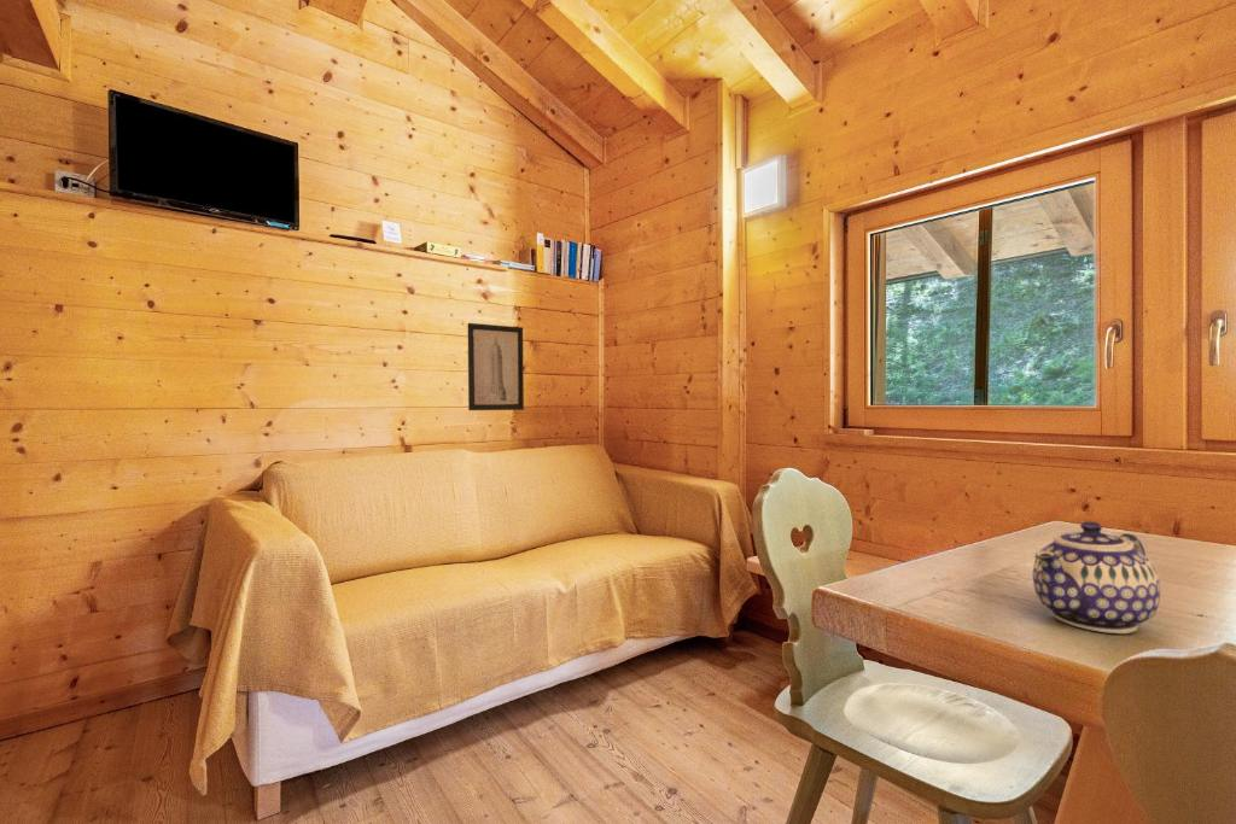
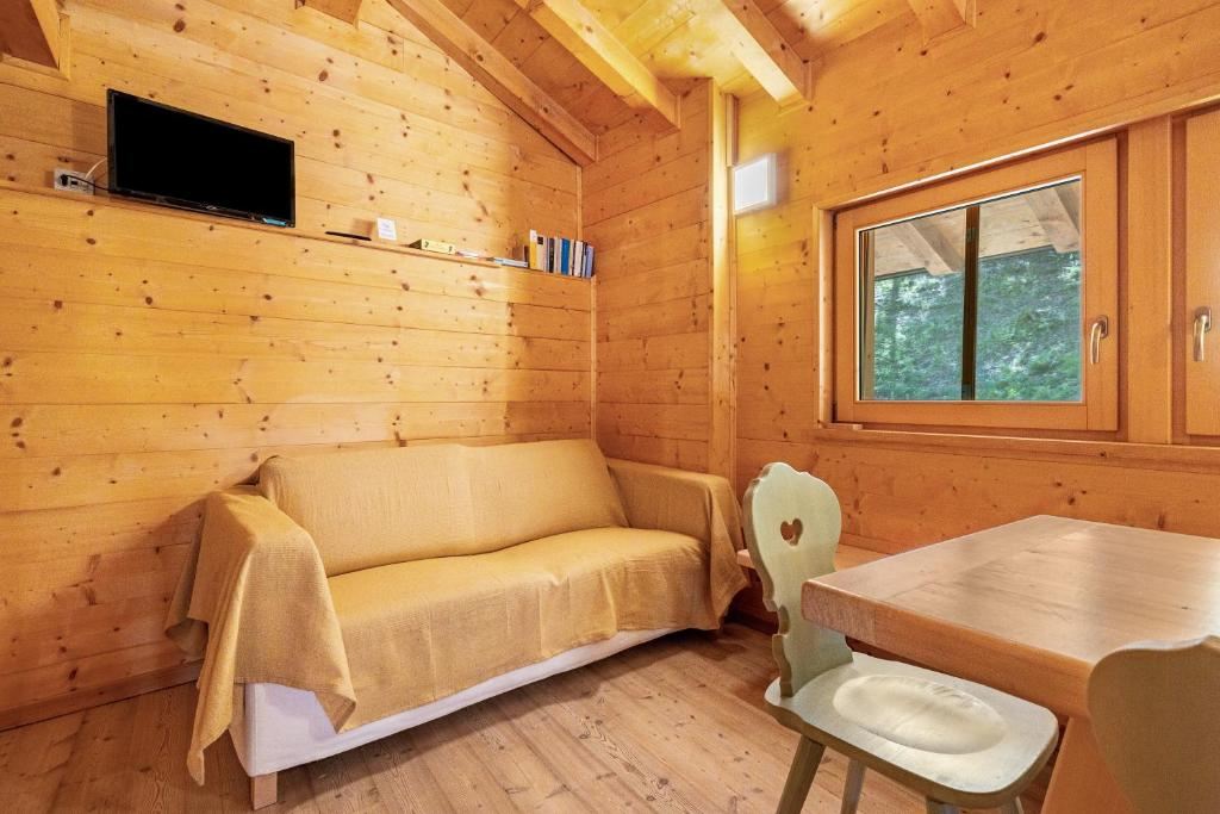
- teapot (1092, 571)
- wall art (496, 367)
